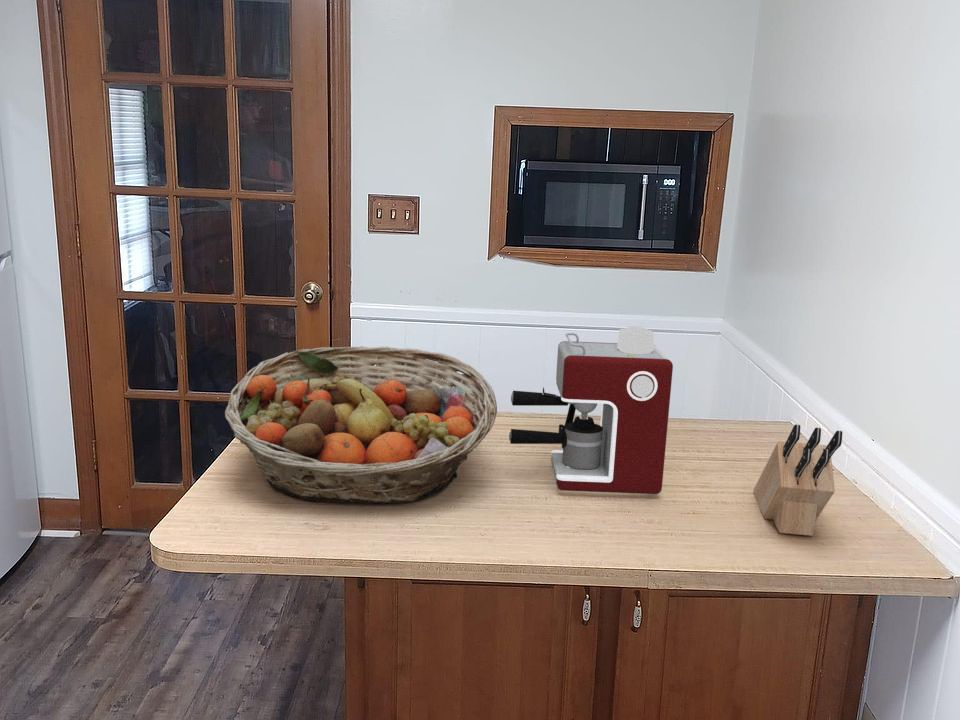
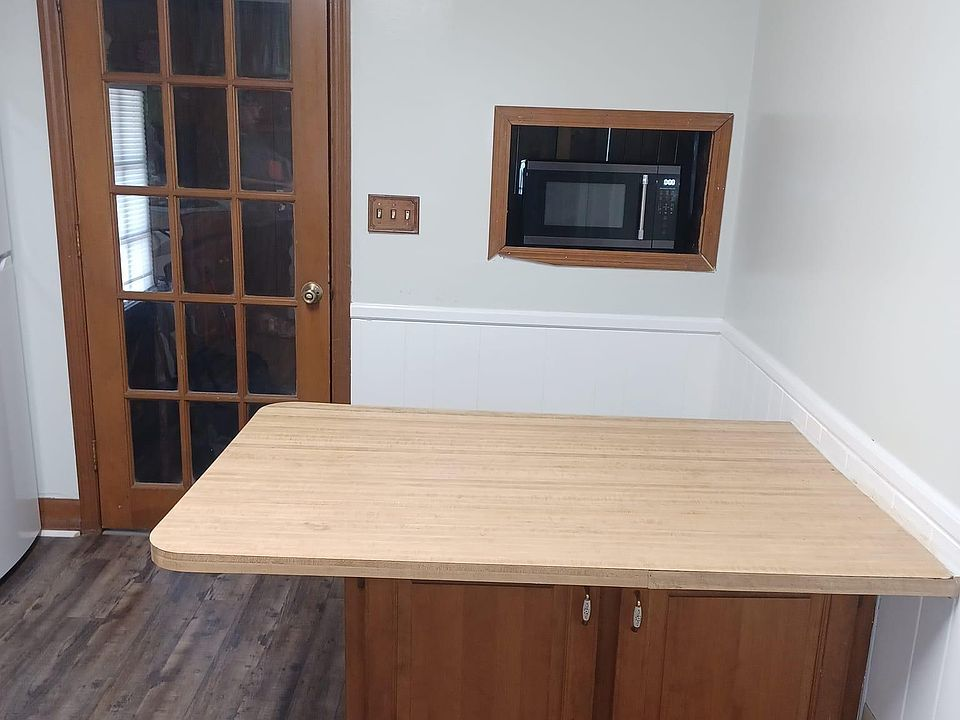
- coffee maker (585, 403)
- knife block (796, 466)
- fruit basket (362, 420)
